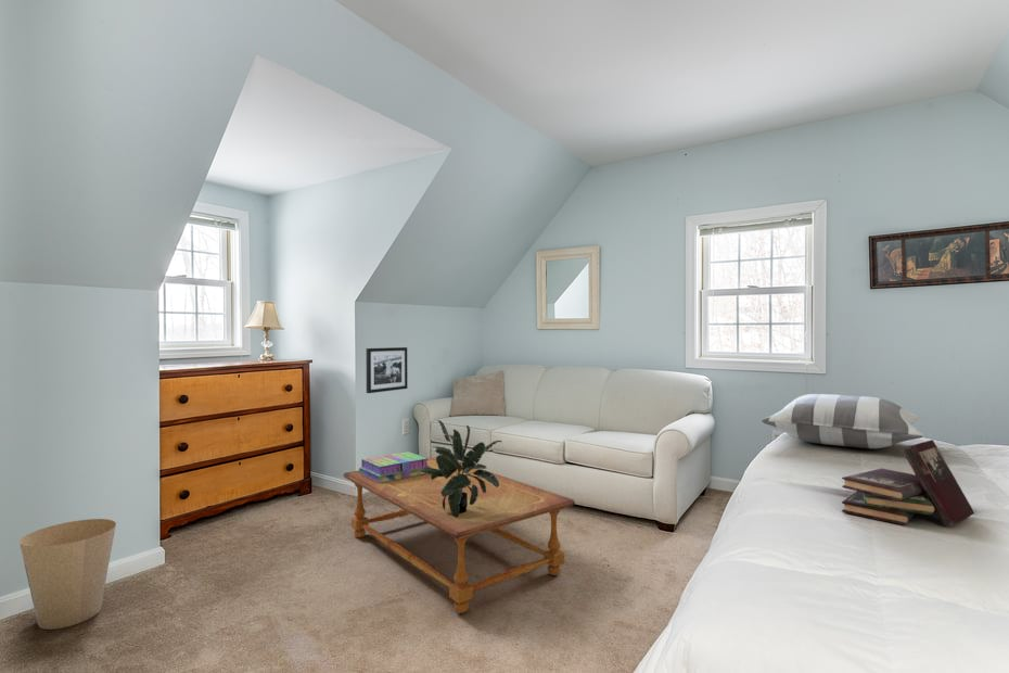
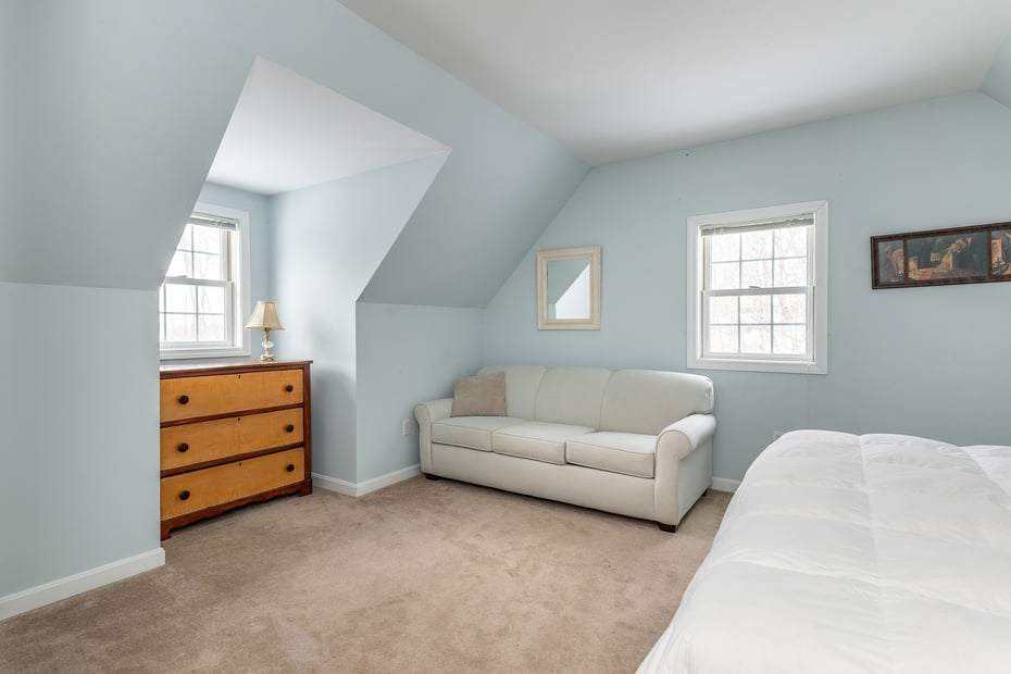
- stack of books (395, 465)
- coffee table (448, 519)
- trash can (69, 573)
- potted plant (459, 465)
- picture frame (387, 369)
- pillow (842, 419)
- book (906, 479)
